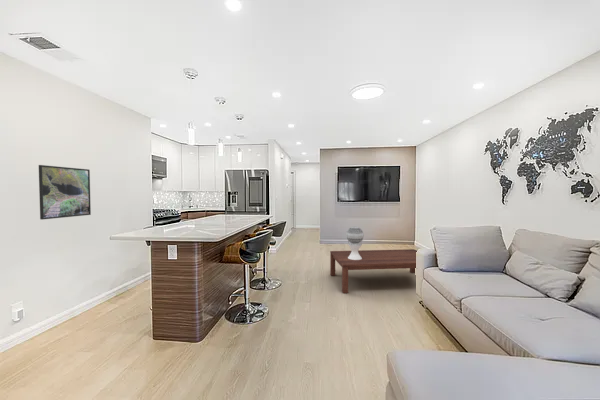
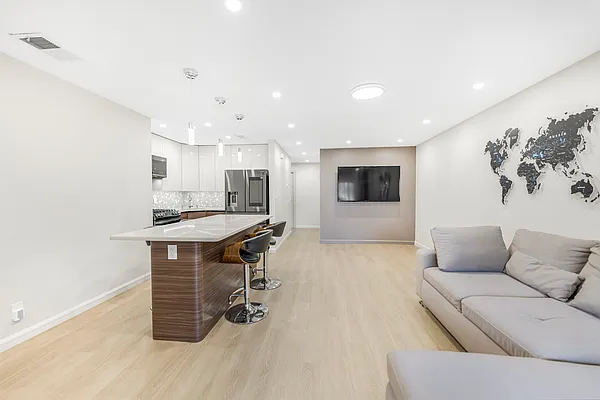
- coffee table (382, 268)
- decorative sphere (354, 242)
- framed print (67, 192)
